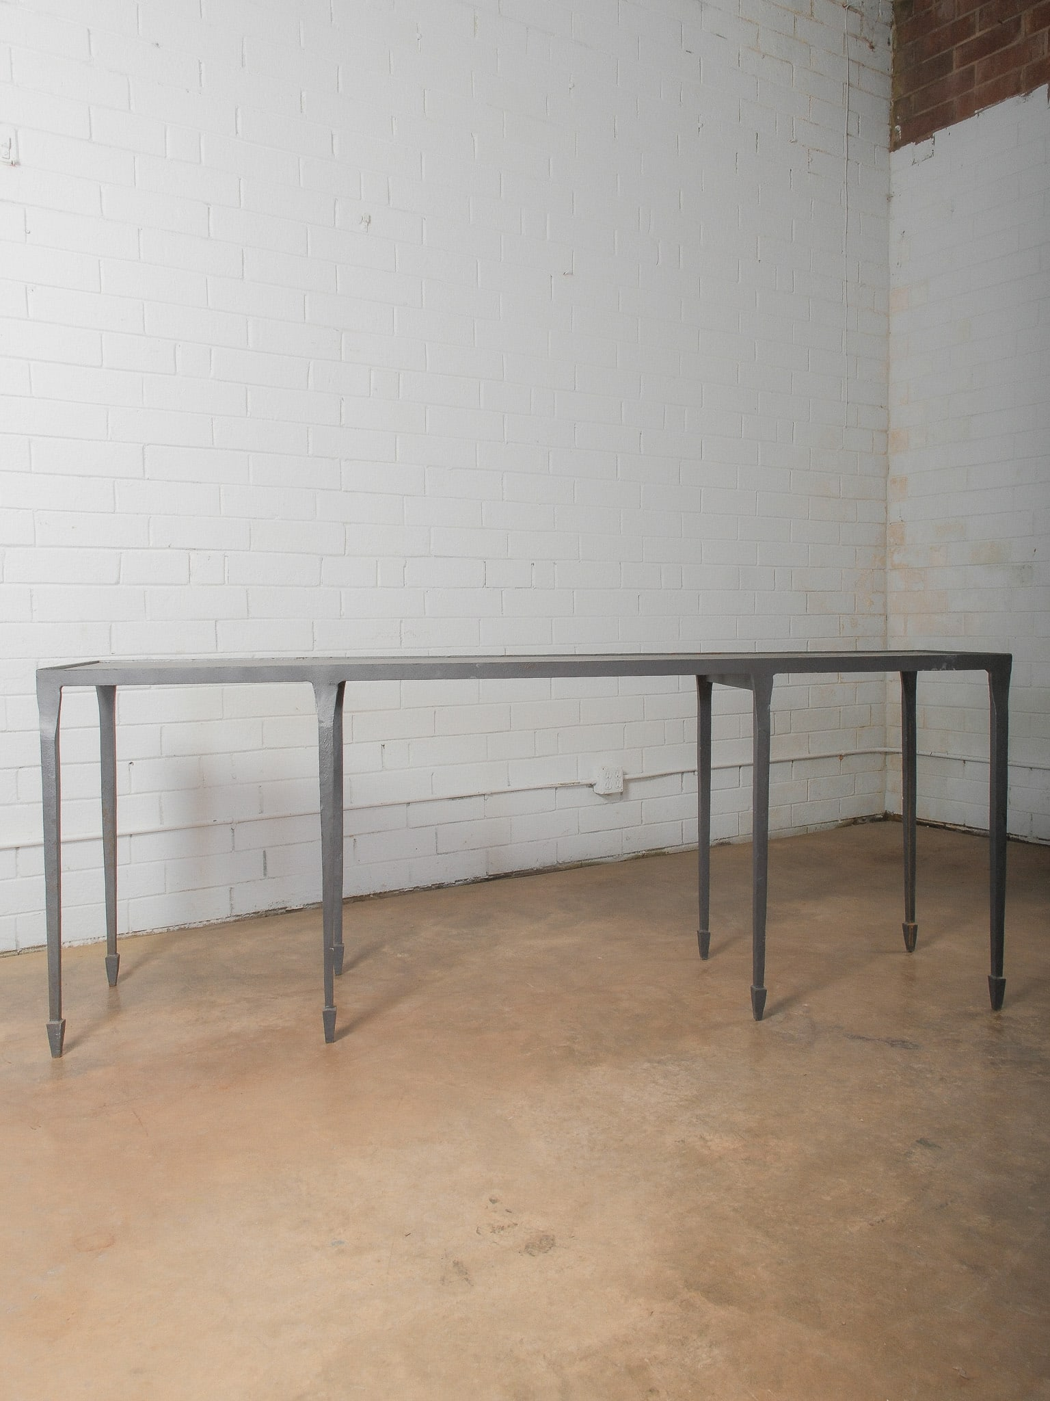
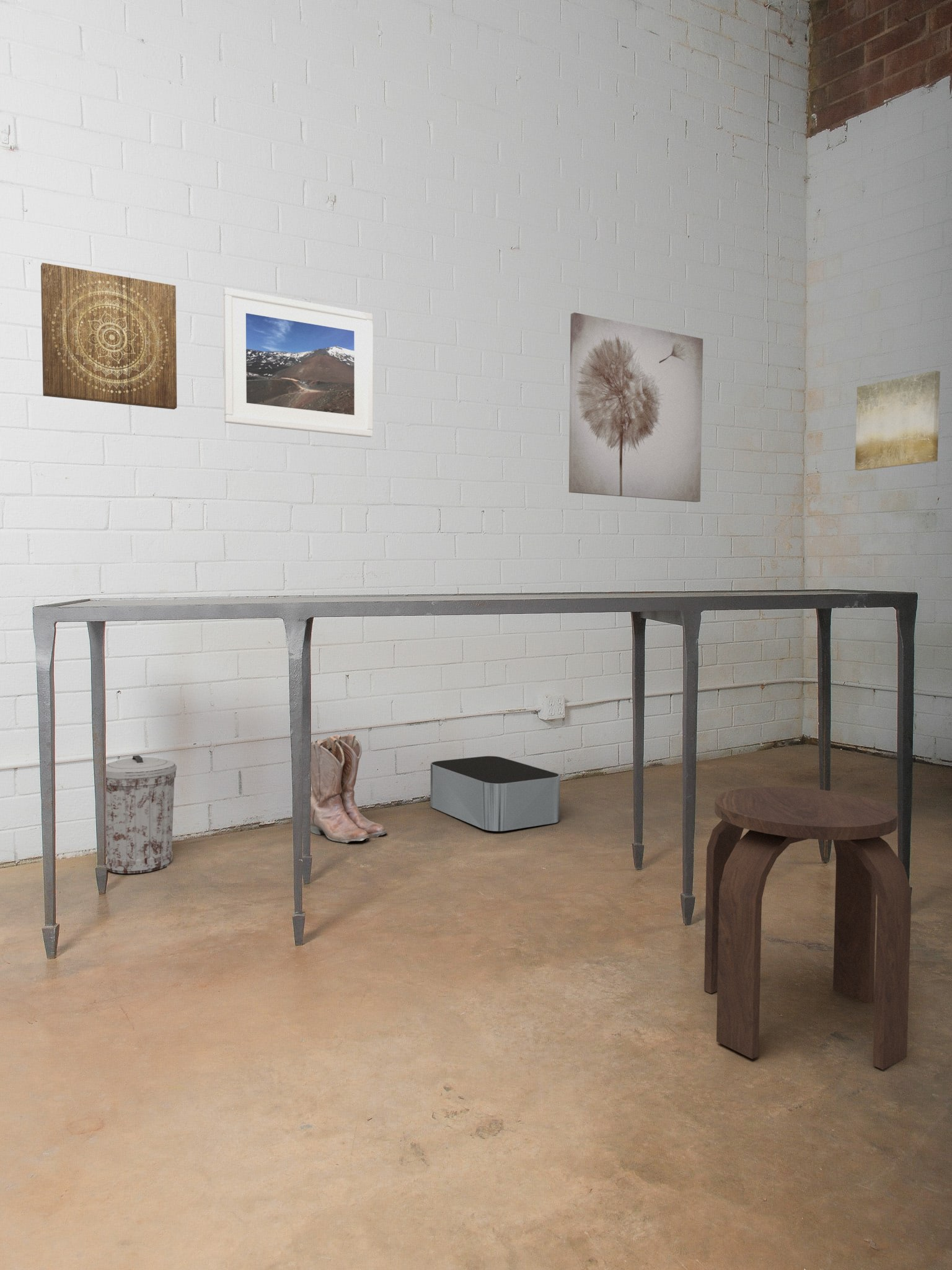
+ trash can (138, 810)
+ storage bin (493, 791)
+ boots (346, 784)
+ stool (835, 913)
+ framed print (301, 366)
+ wall art (638, 412)
+ wall art (896, 422)
+ wall art (111, 339)
